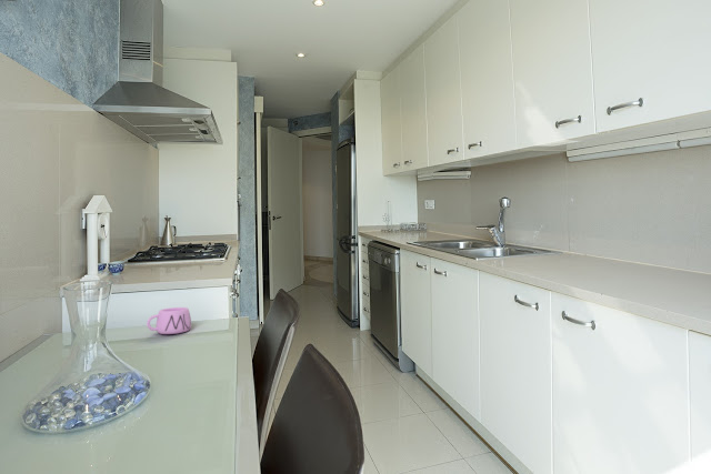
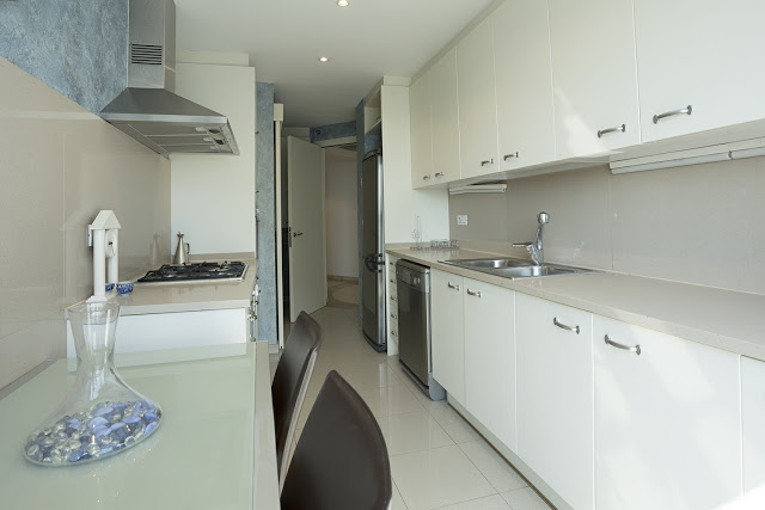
- mug (169, 321)
